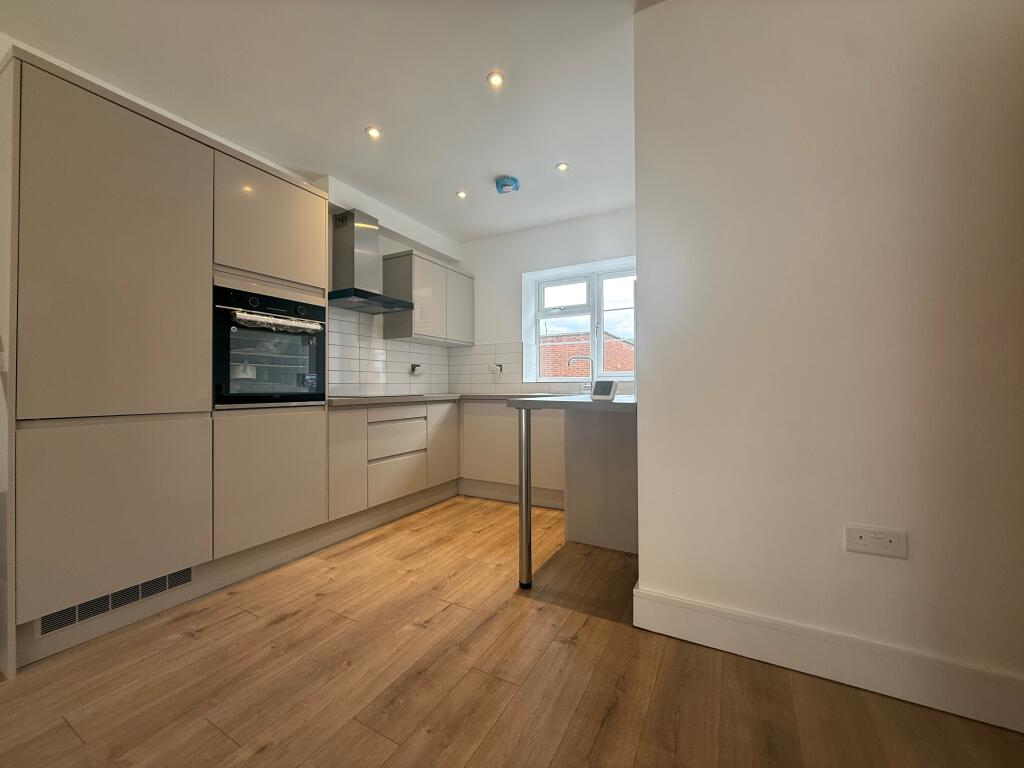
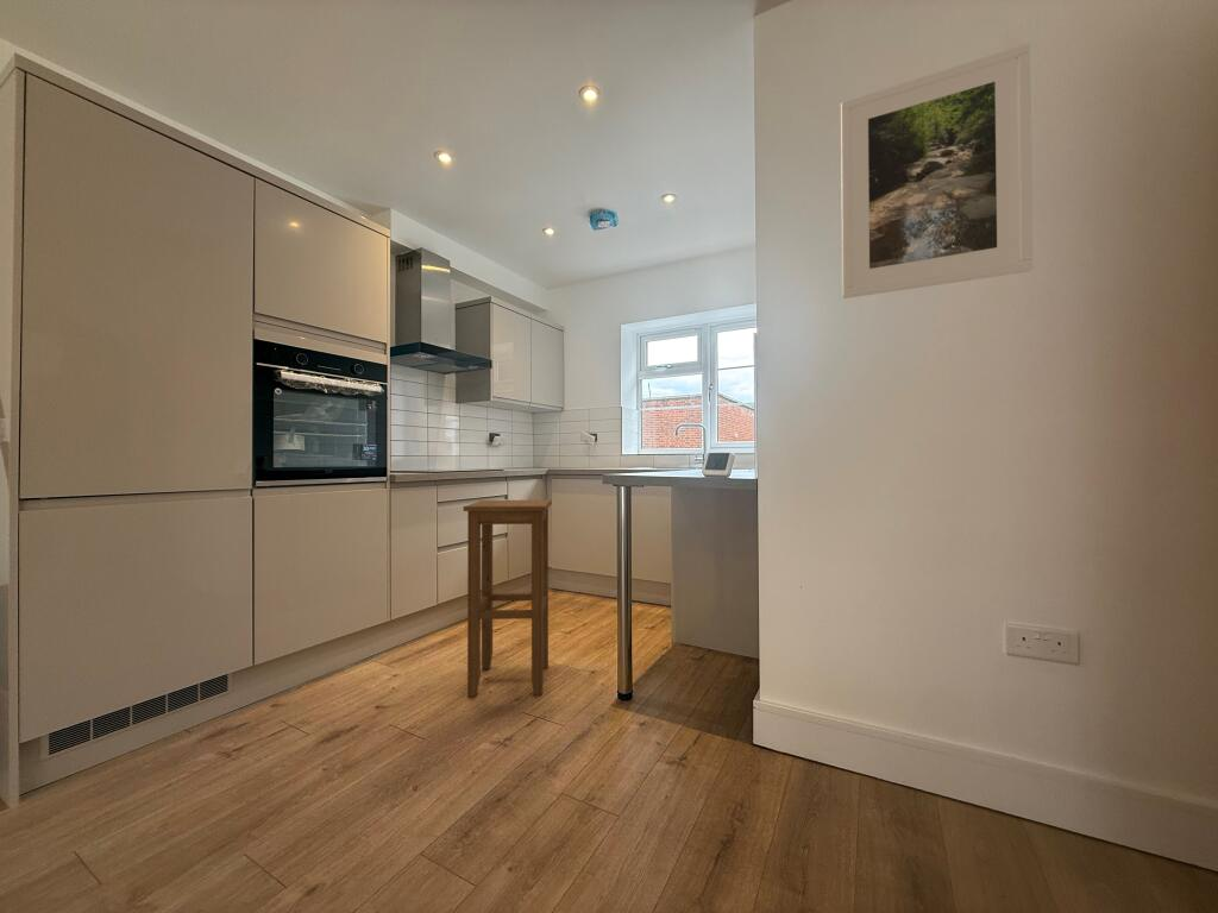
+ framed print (929, 181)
+ stool (510, 593)
